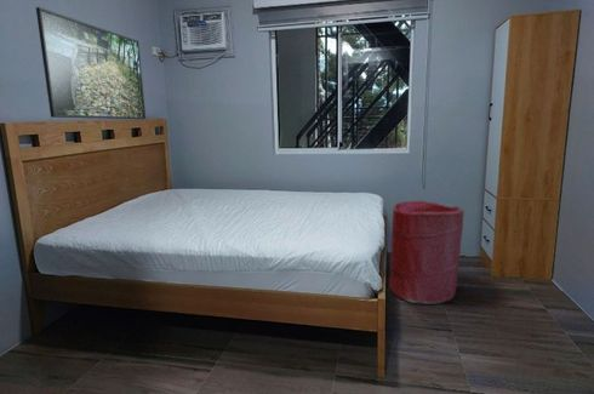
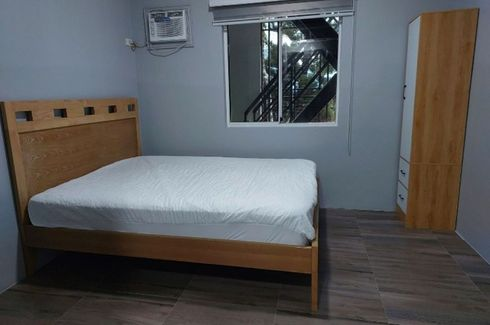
- laundry hamper (424, 247)
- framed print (101, 73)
